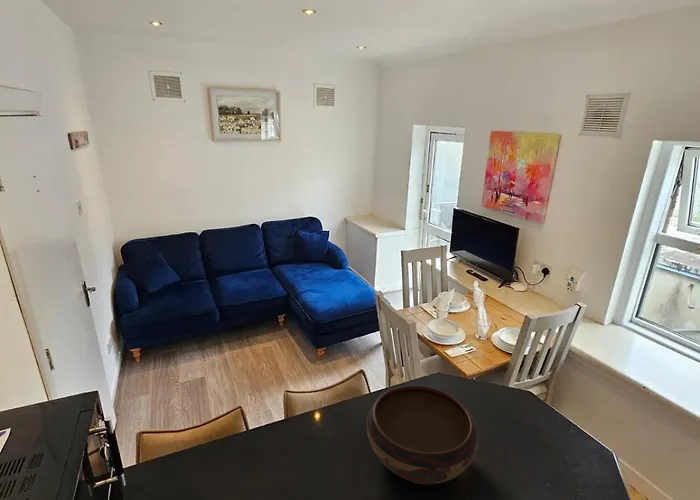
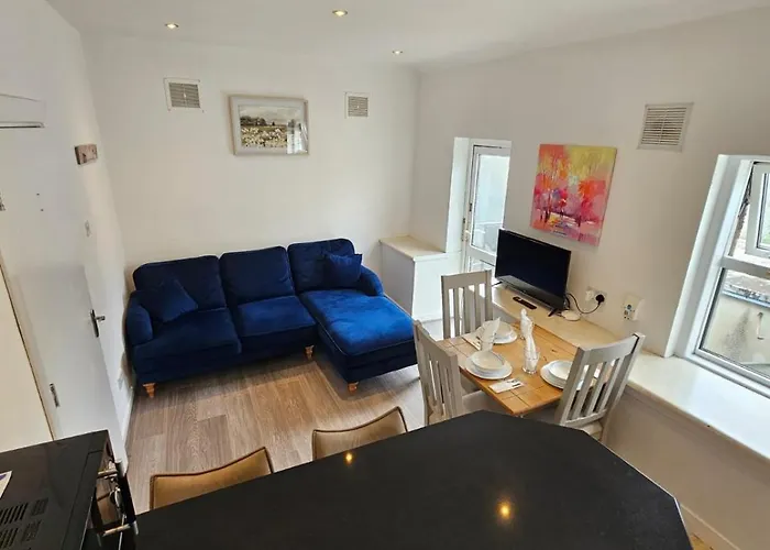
- decorative bowl (420, 436)
